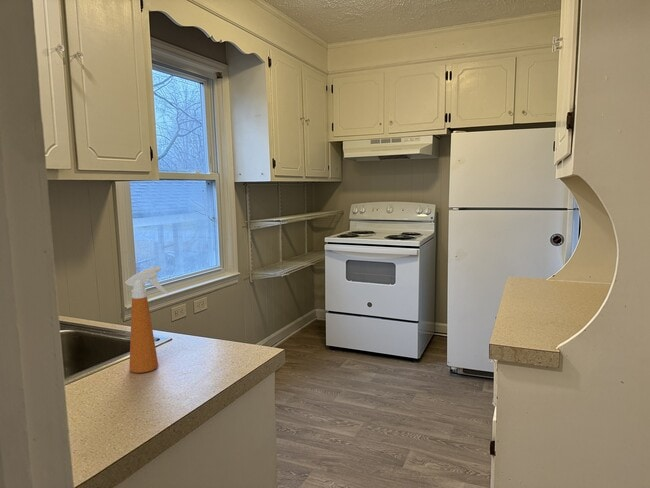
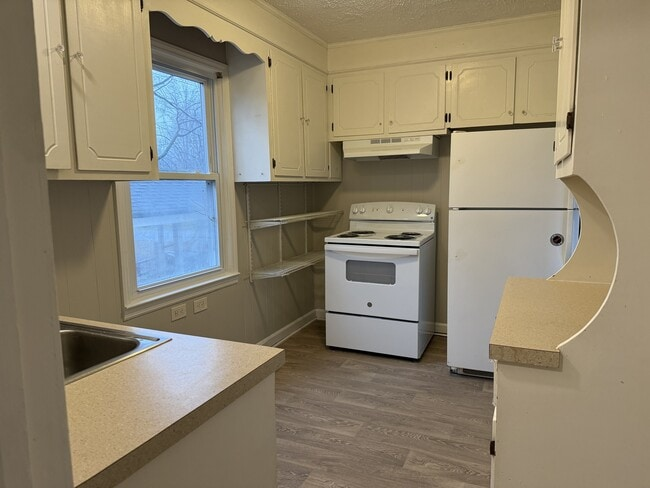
- spray bottle (148, 317)
